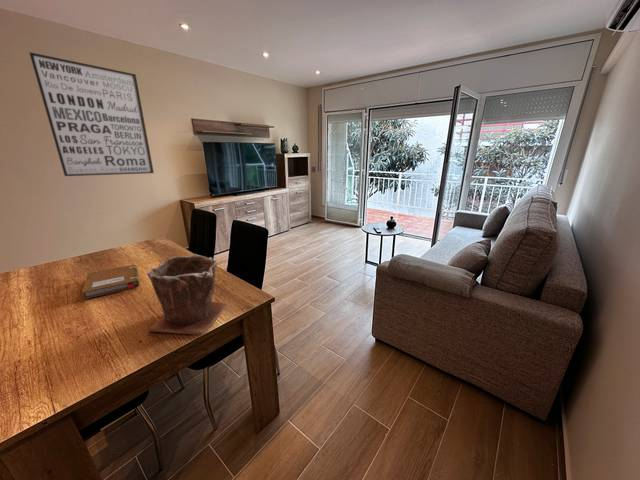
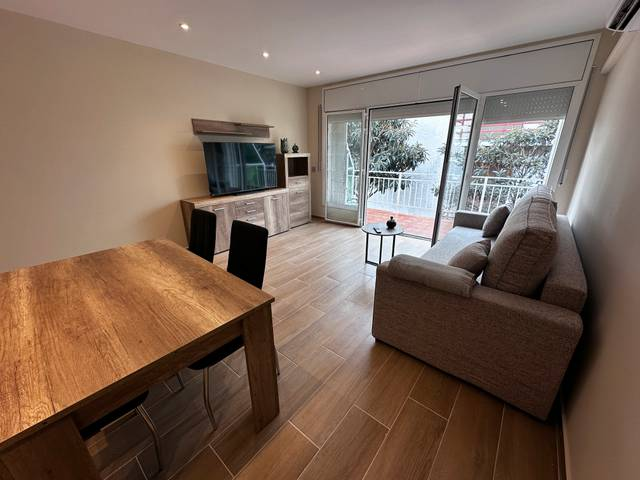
- wall art (101, 122)
- notebook (113, 280)
- plant pot (188, 290)
